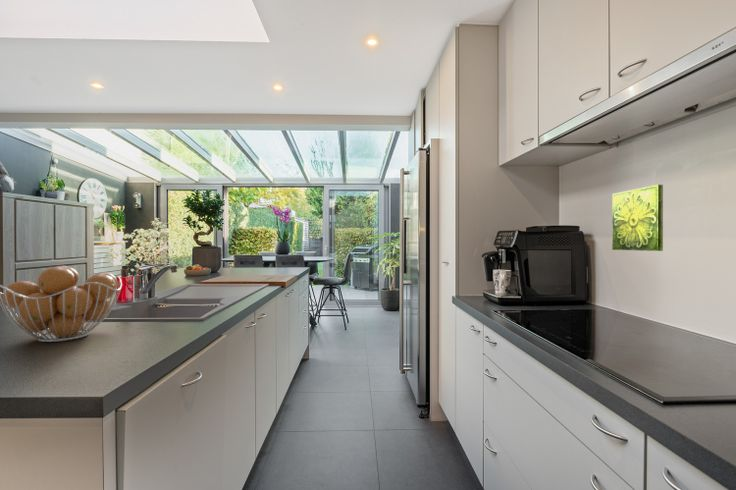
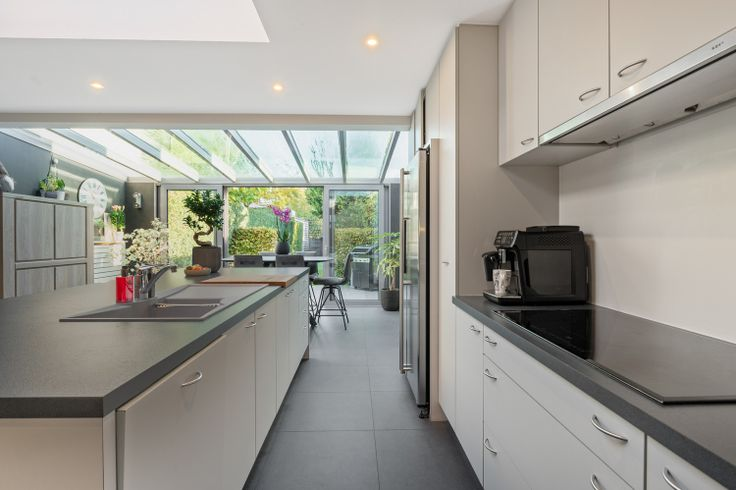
- fruit basket (64, 301)
- decorative tile (635, 220)
